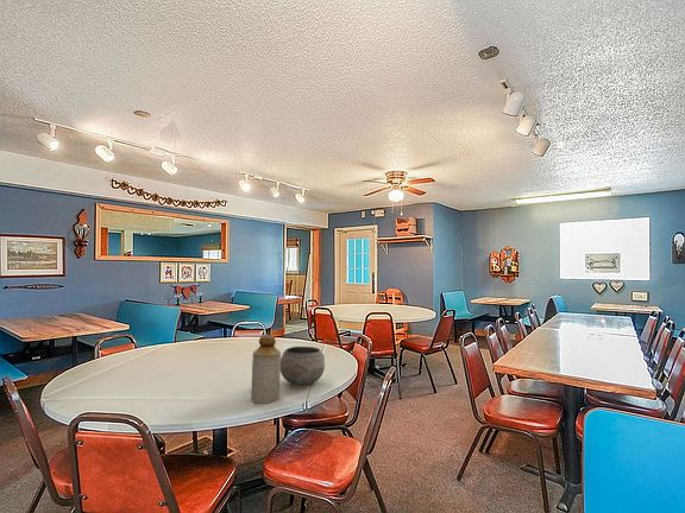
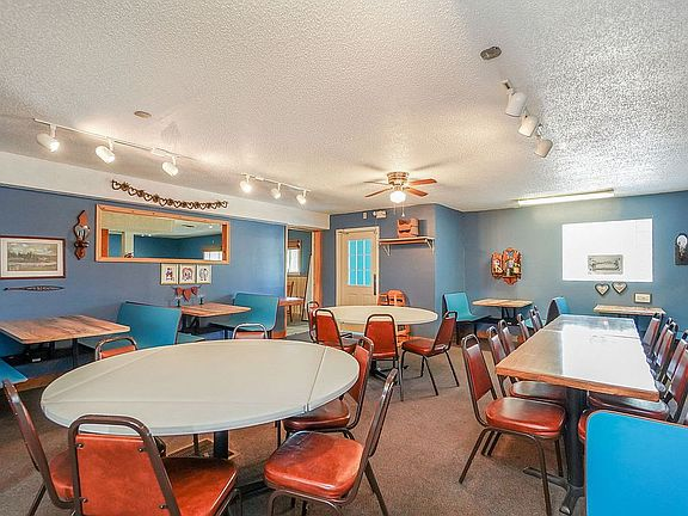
- bowl (302, 365)
- bottle (265, 366)
